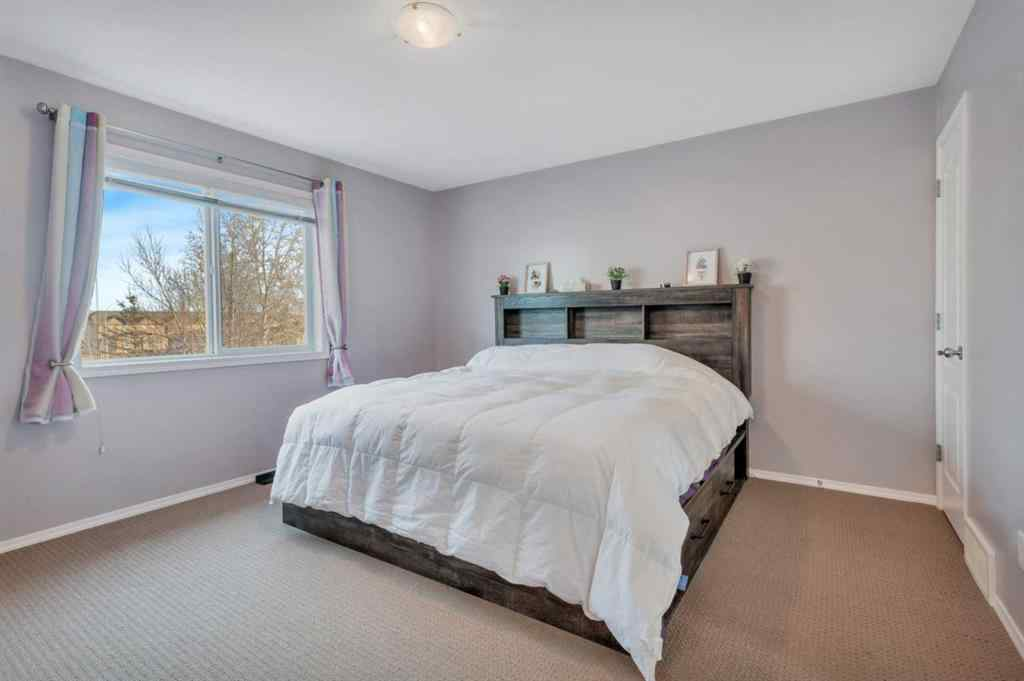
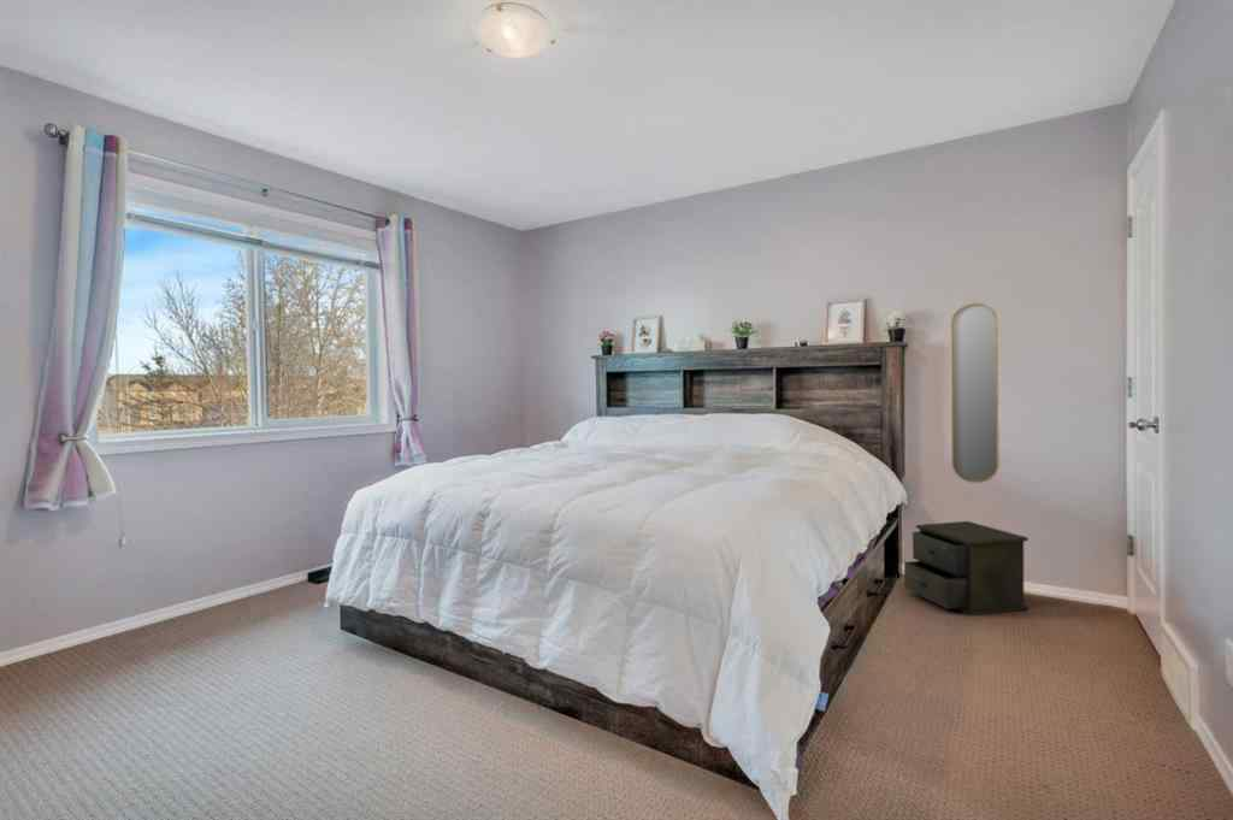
+ nightstand (963, 565)
+ home mirror (974, 393)
